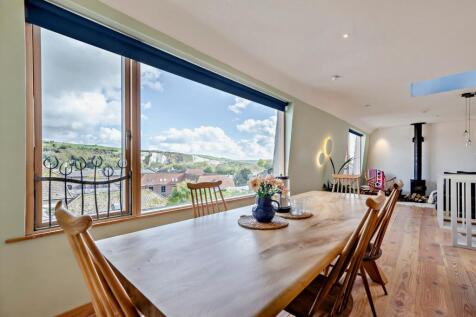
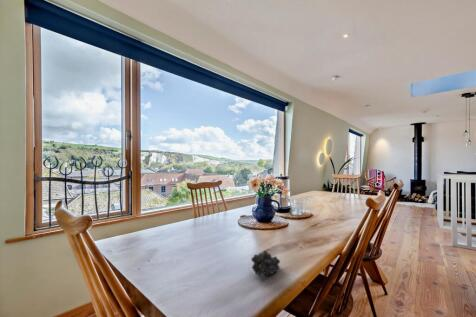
+ fruit (268, 262)
